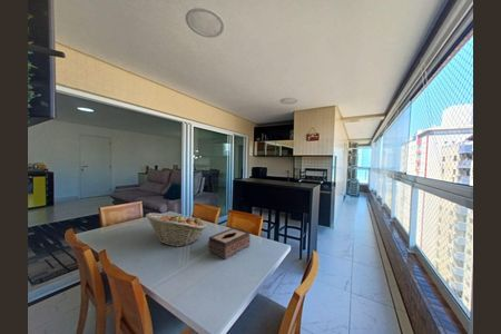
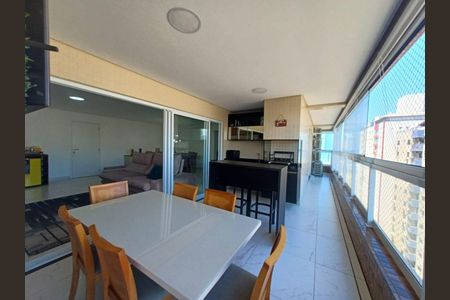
- fruit basket (176, 225)
- tissue box (229, 242)
